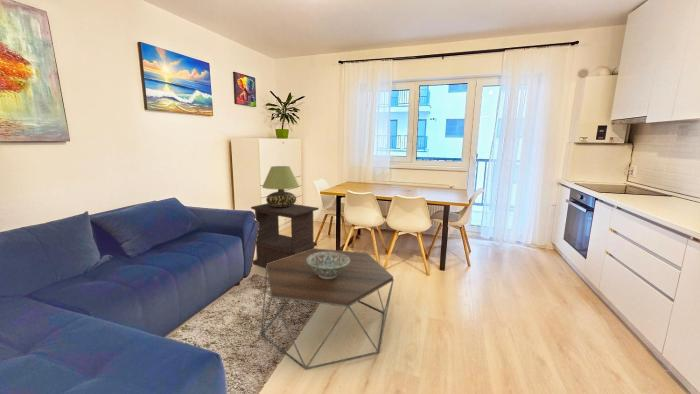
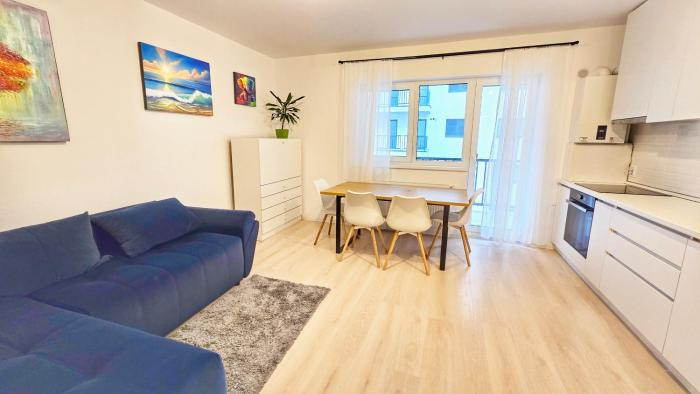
- decorative bowl (328, 266)
- coffee table (327, 297)
- side table (284, 236)
- table lamp (281, 186)
